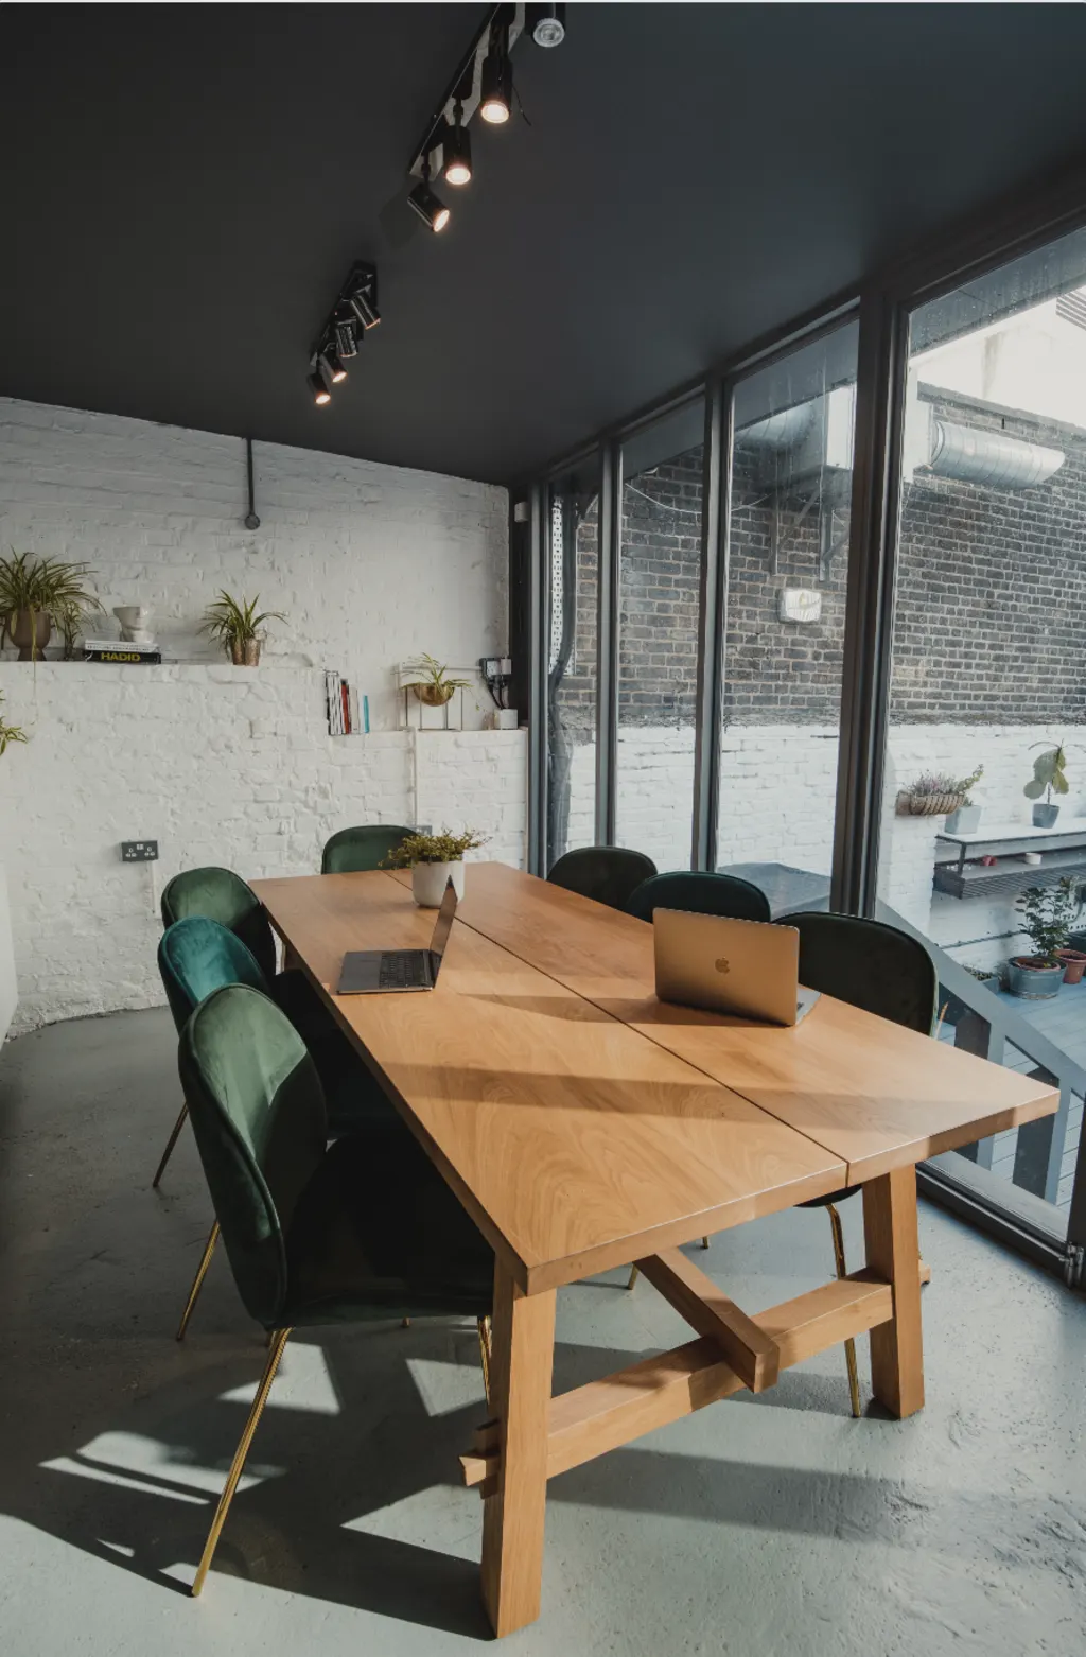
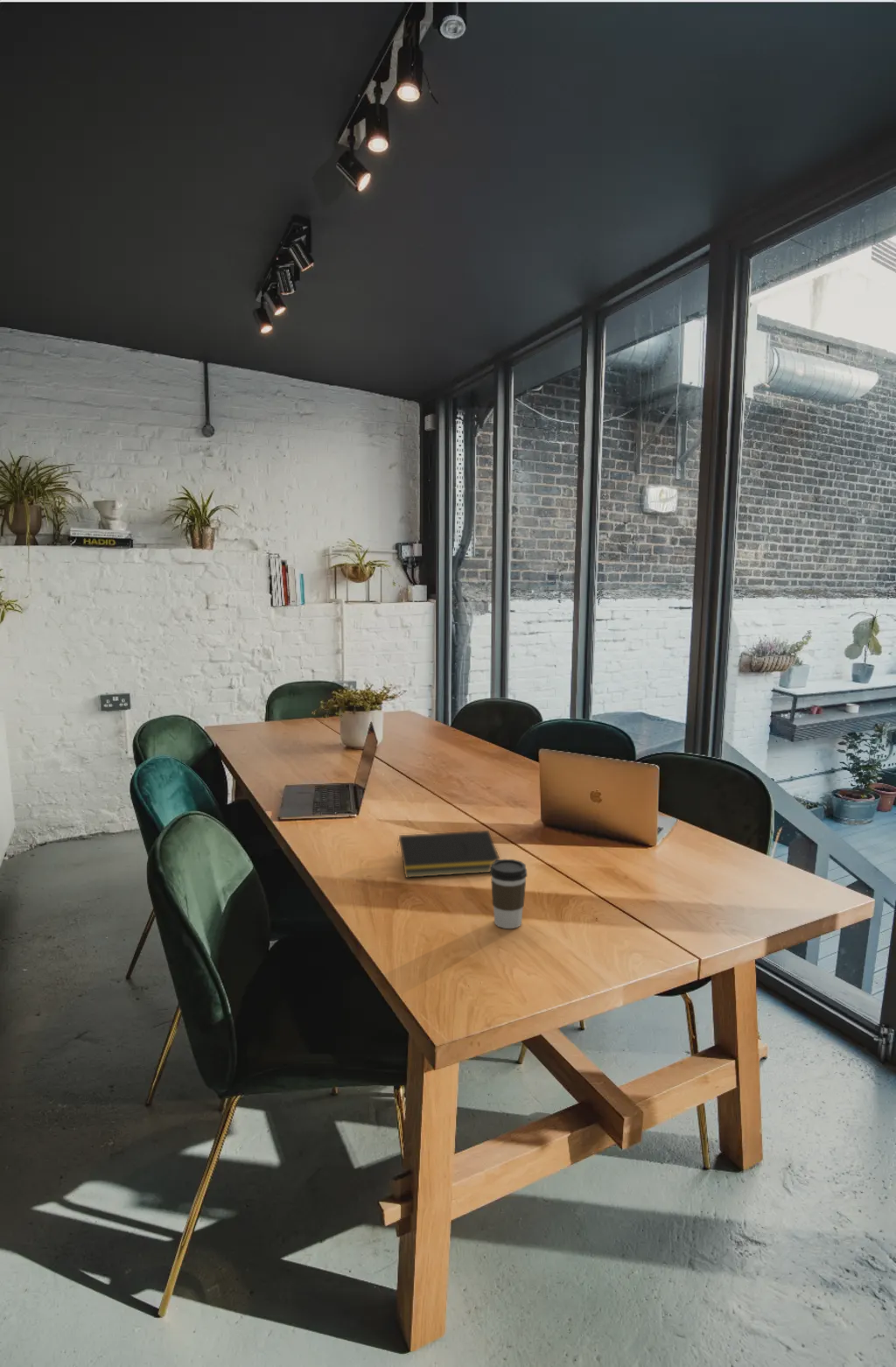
+ notepad (449, 852)
+ coffee cup (508, 894)
